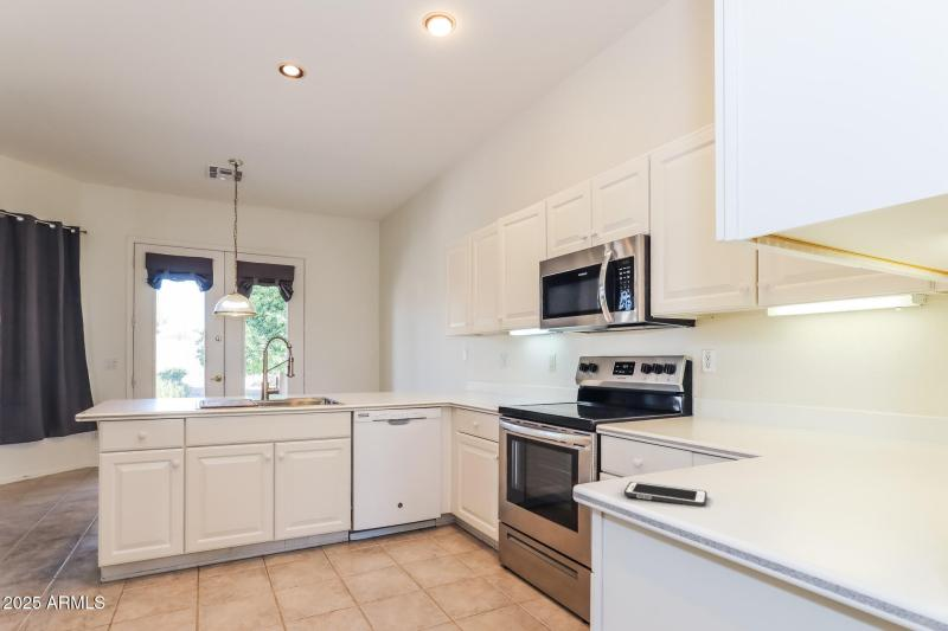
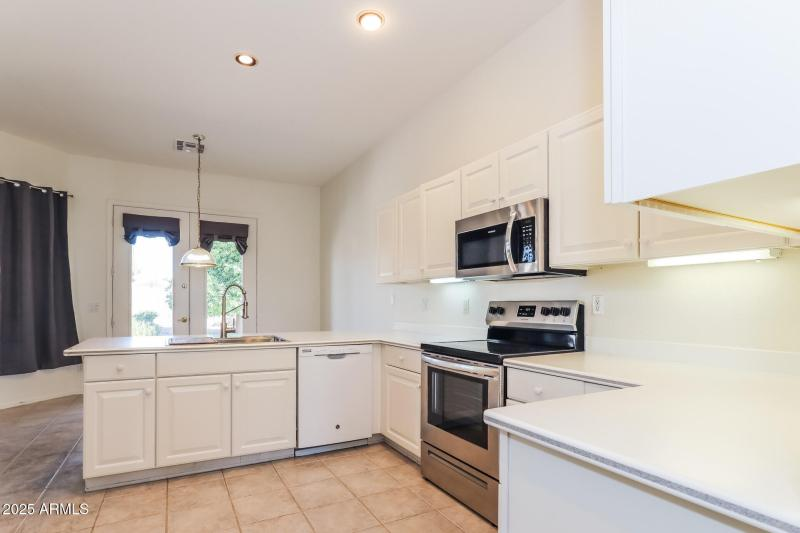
- cell phone (665, 494)
